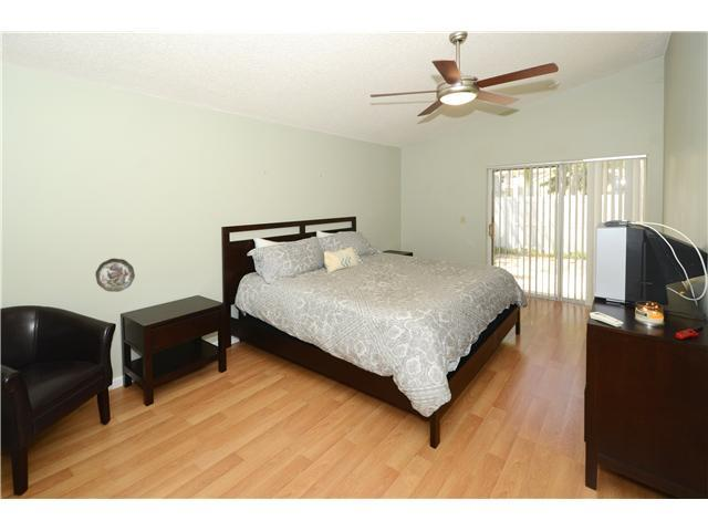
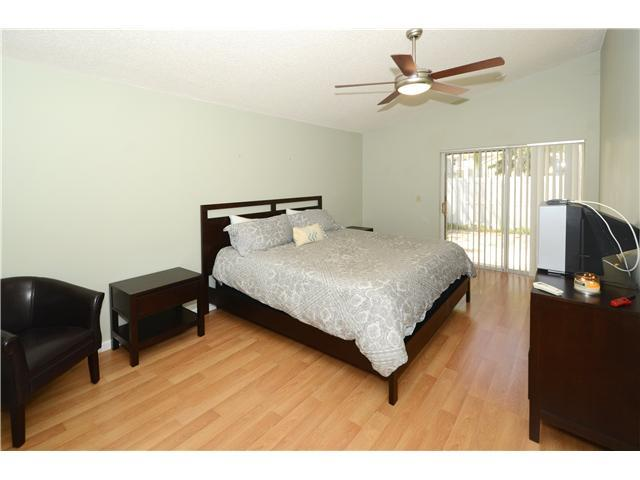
- decorative plate (115, 274)
